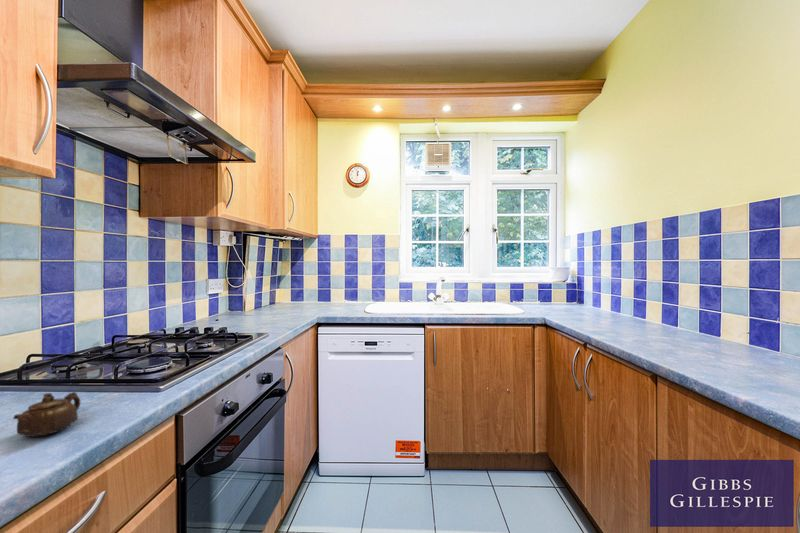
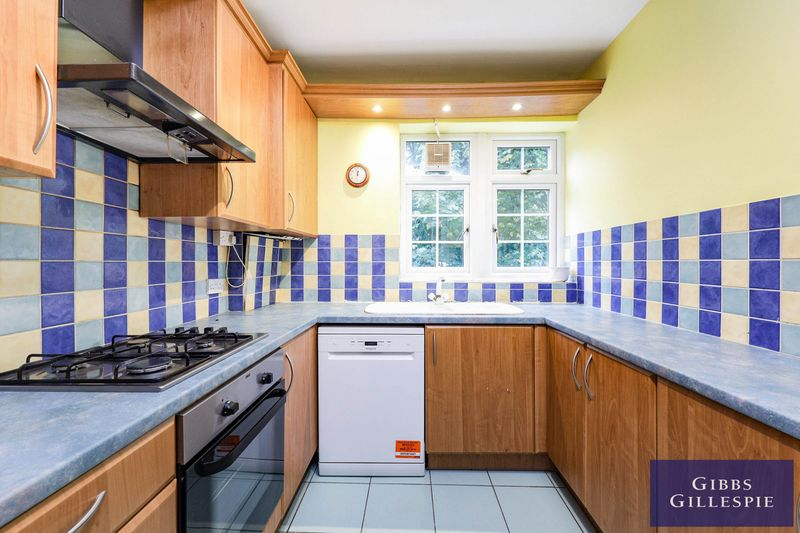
- teapot (50, 411)
